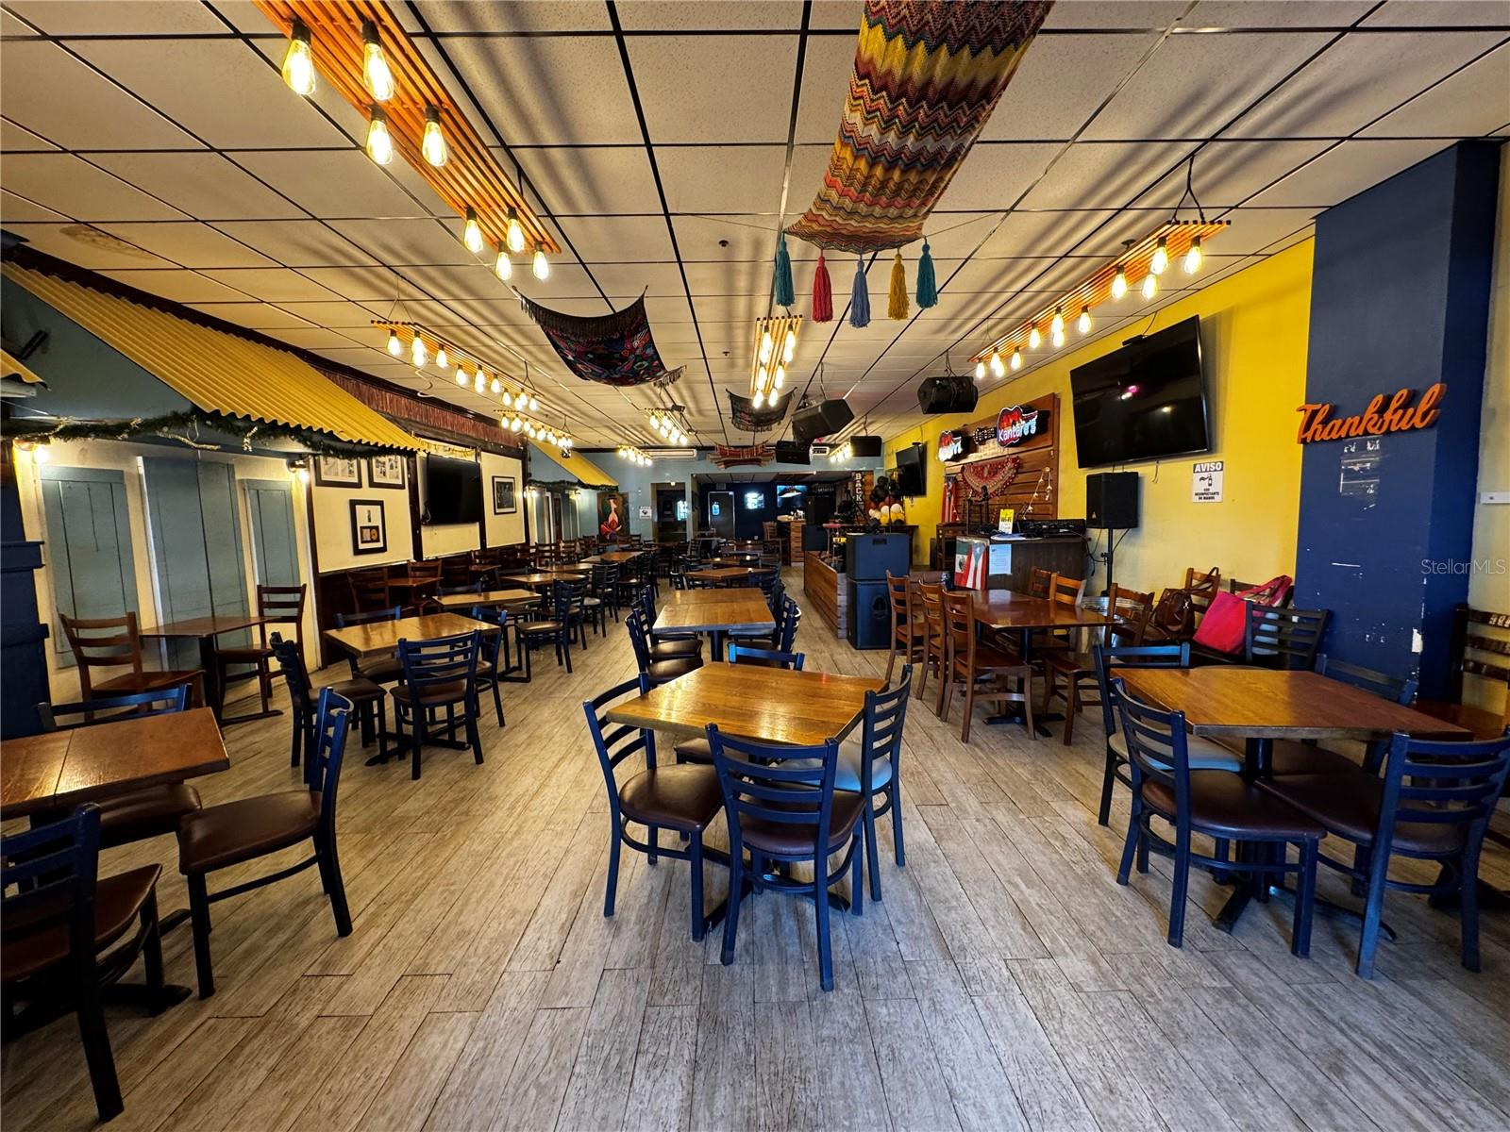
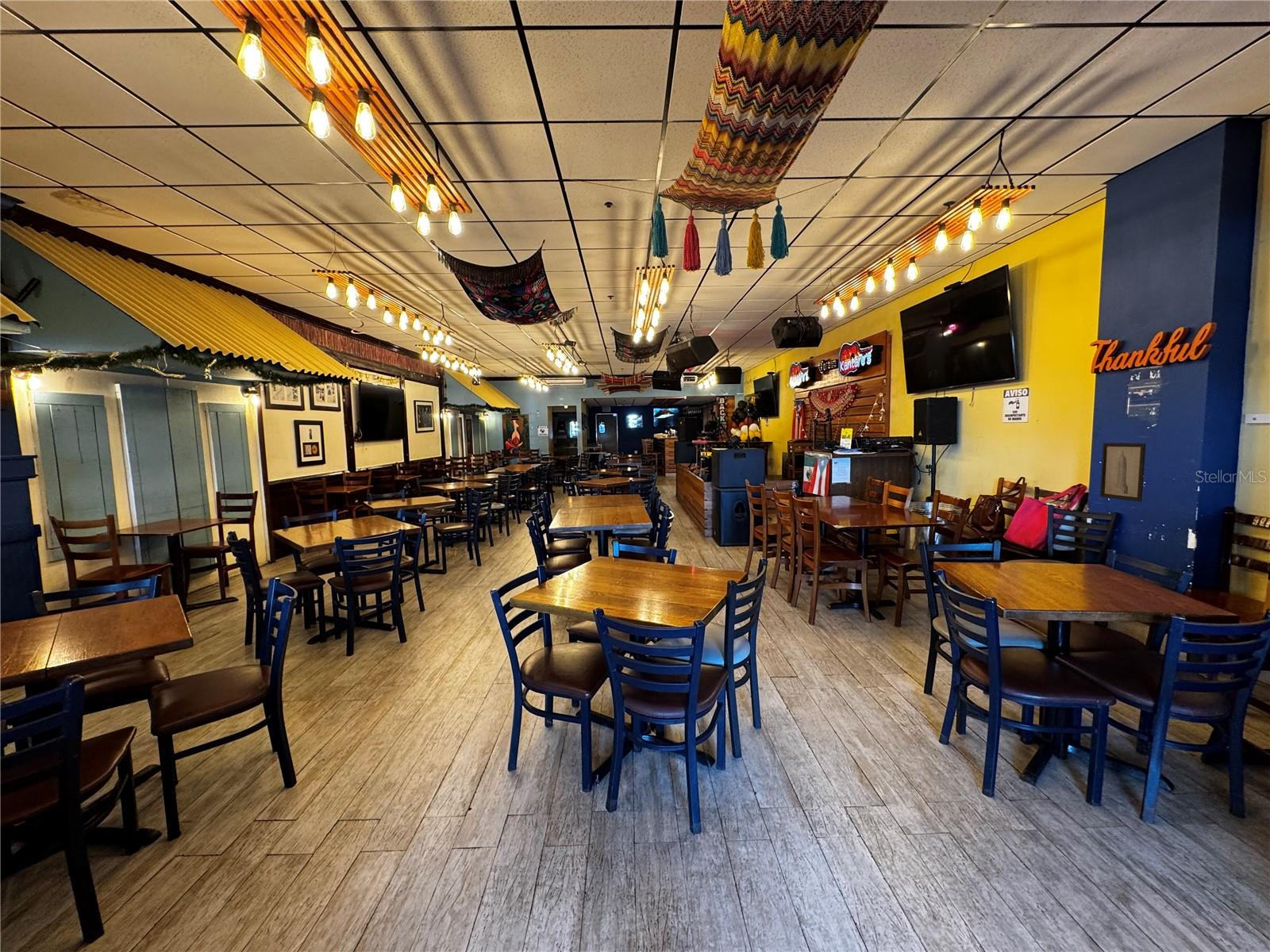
+ wall art (1122, 471)
